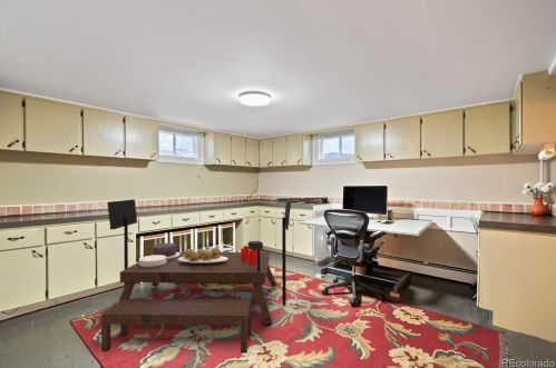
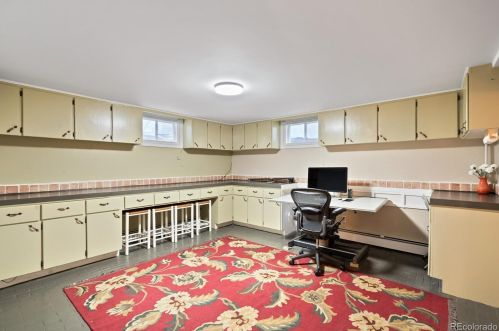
- dining table (205, 251)
